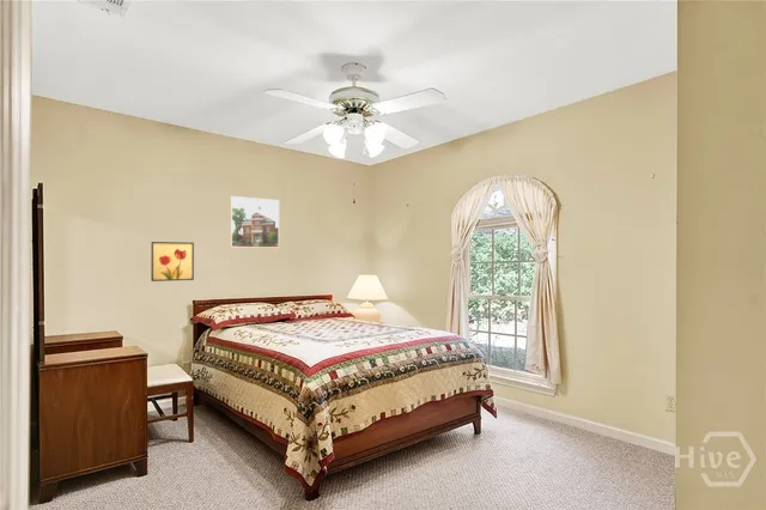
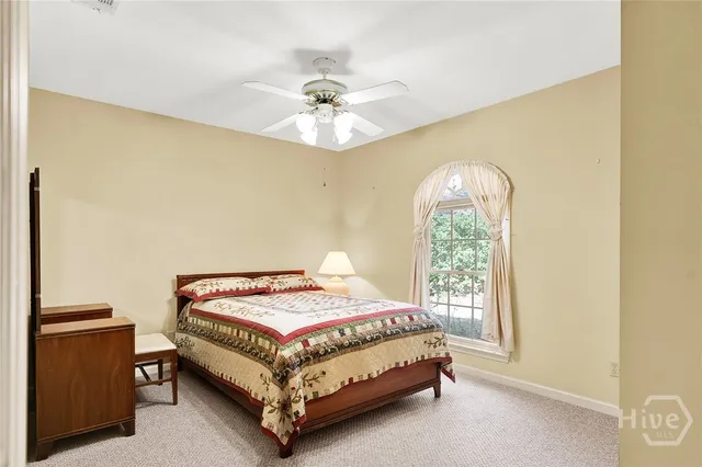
- wall art (172, 261)
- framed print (255, 223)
